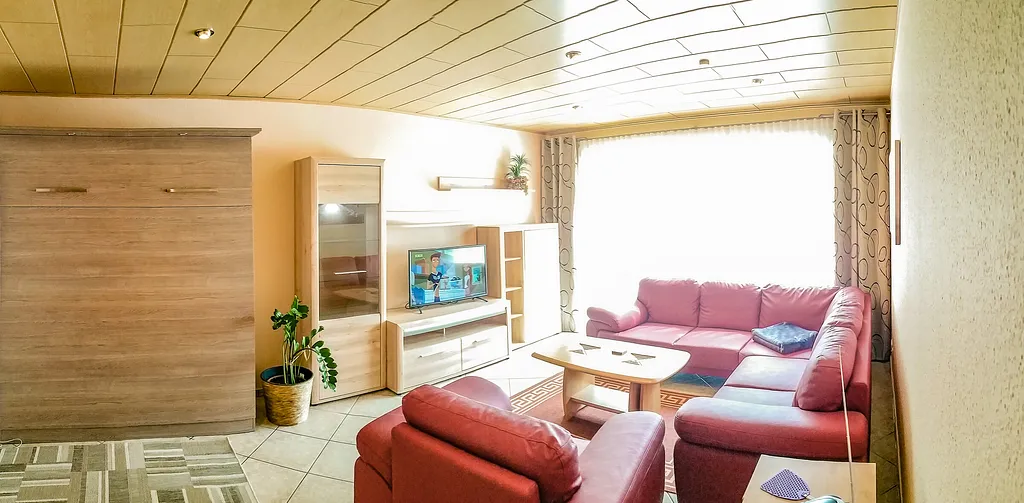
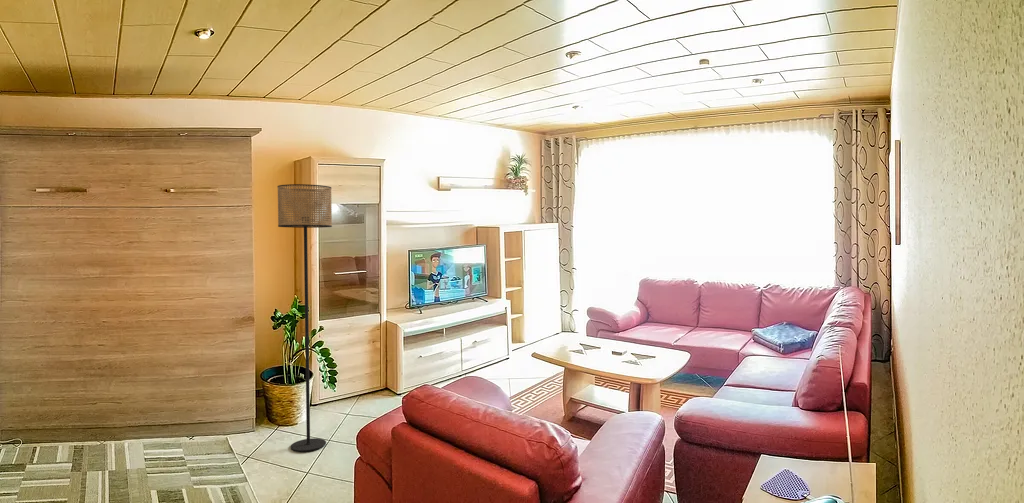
+ floor lamp (306, 316)
